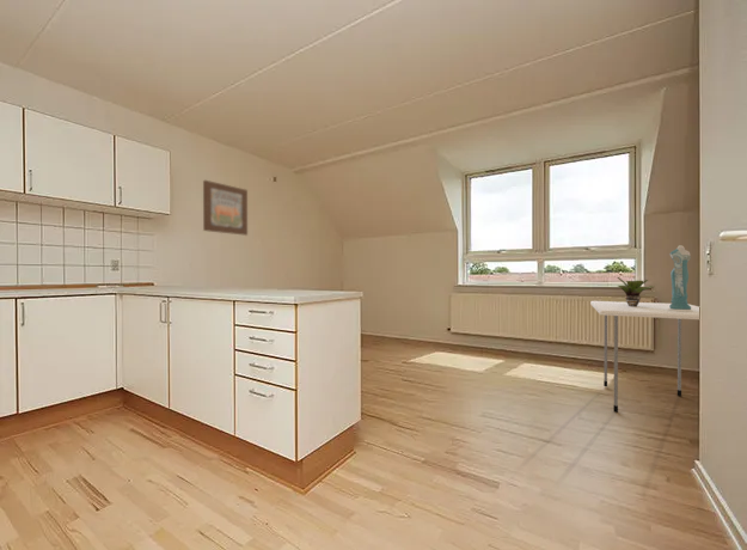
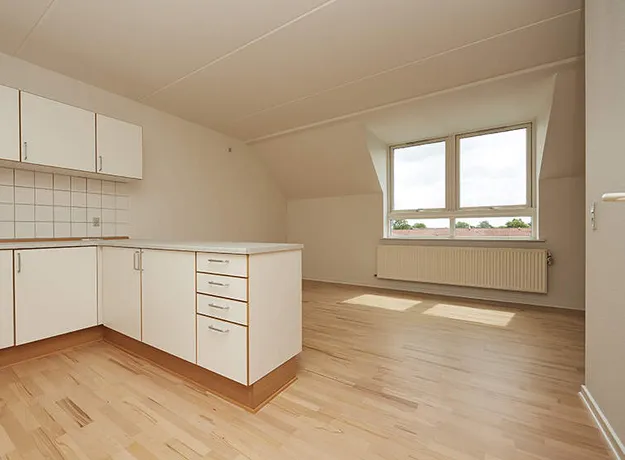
- dining table (678, 355)
- wall art (226, 209)
- potted plant (632, 291)
- dress (680, 277)
